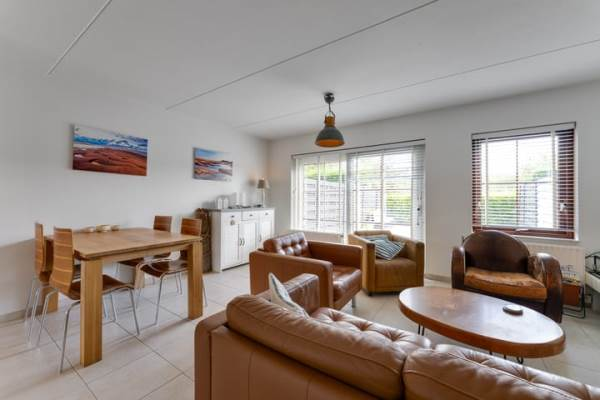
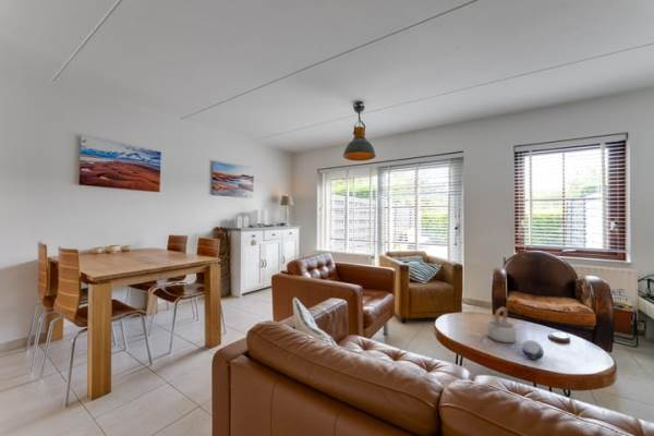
+ teapot (501, 323)
+ decorative orb (532, 350)
